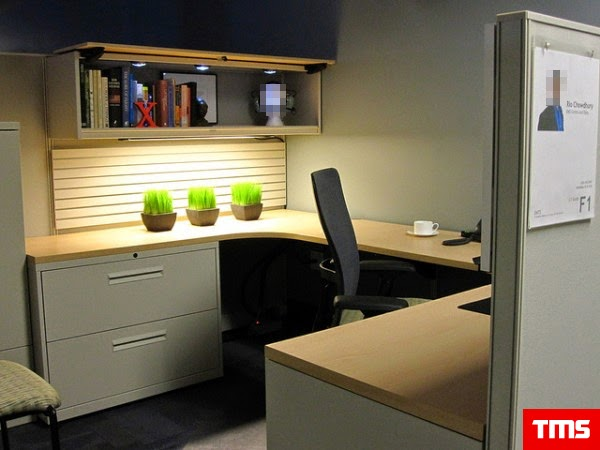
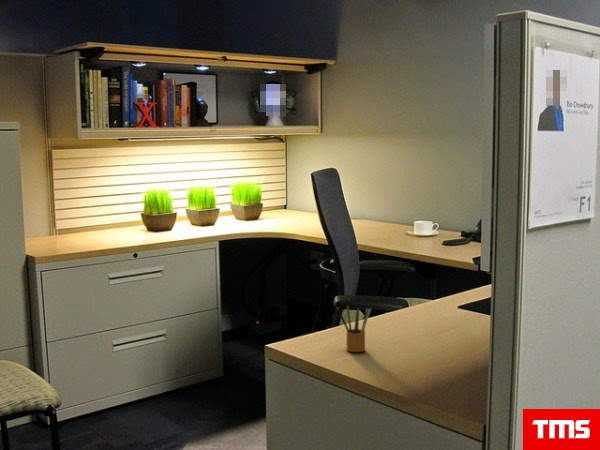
+ pencil box (354, 327)
